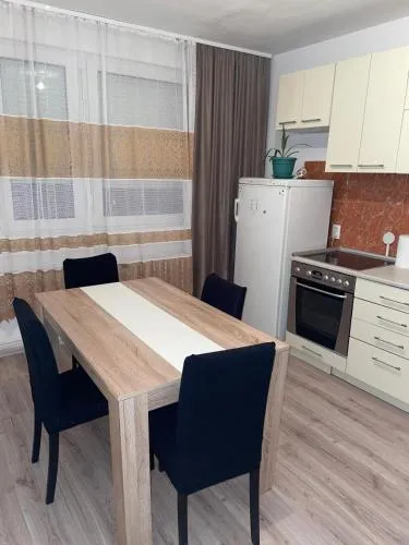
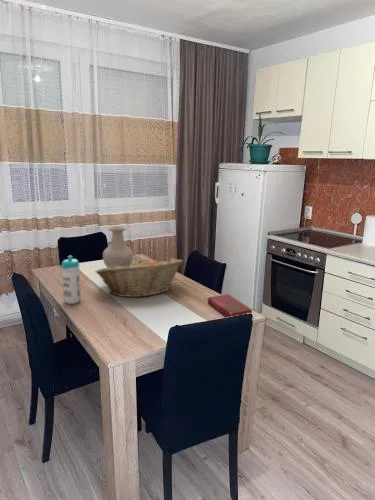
+ water bottle (71, 278)
+ fruit basket (140, 272)
+ book (228, 306)
+ vase (118, 249)
